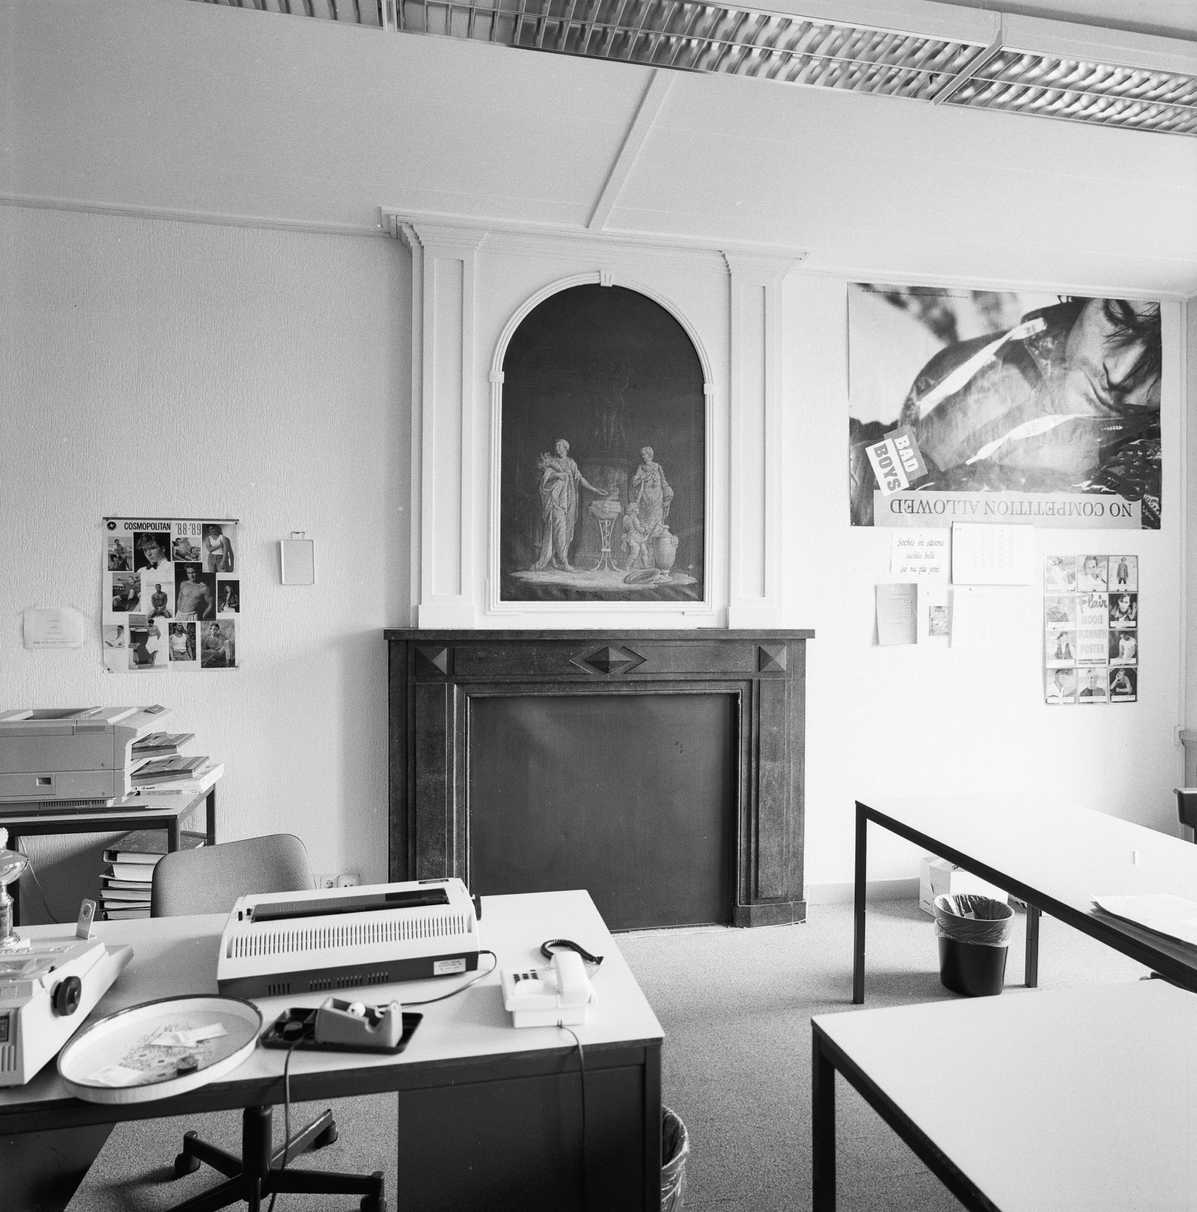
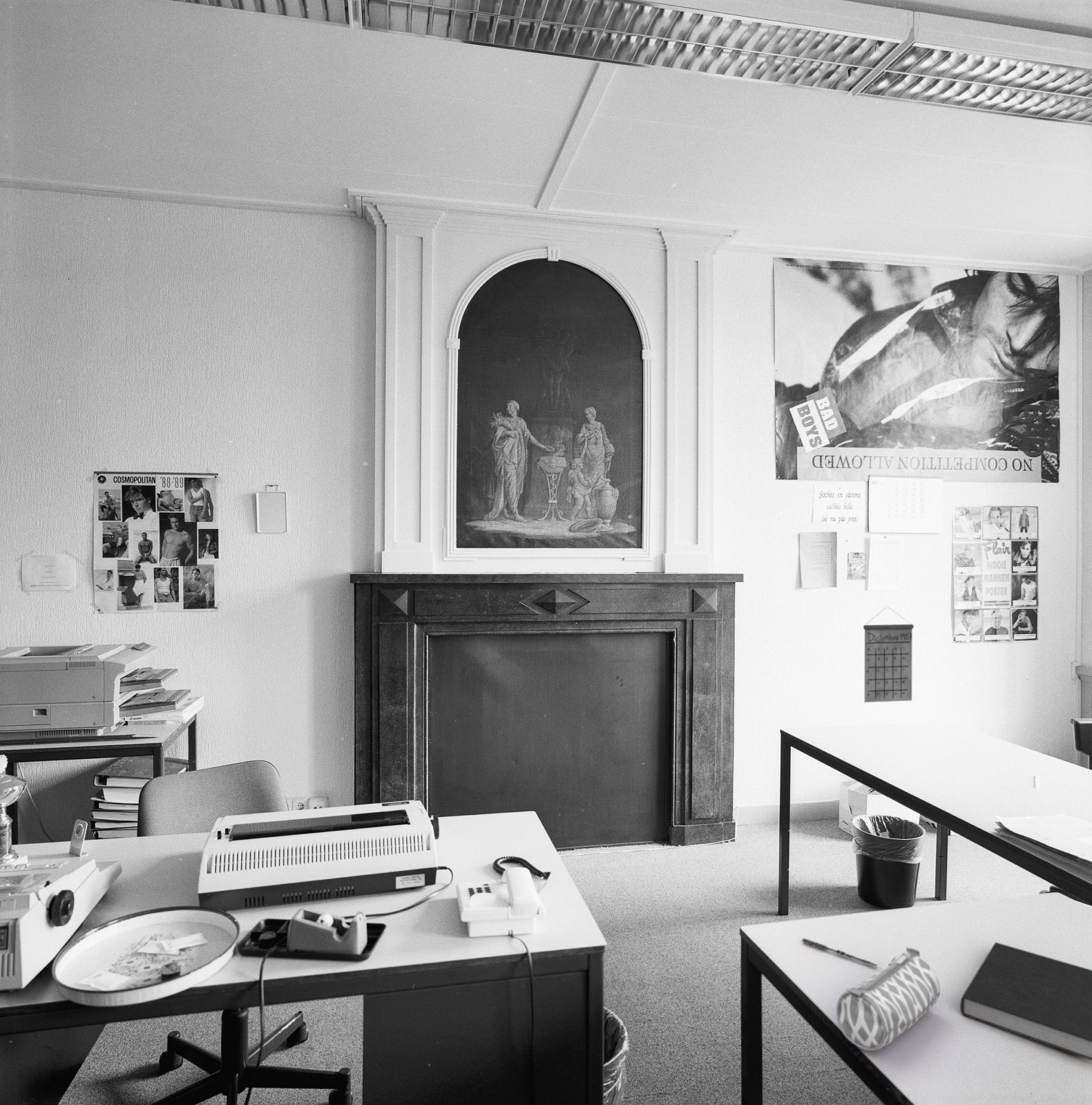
+ notebook (1039, 995)
+ pencil case (890, 997)
+ calendar (888, 653)
+ pen (839, 952)
